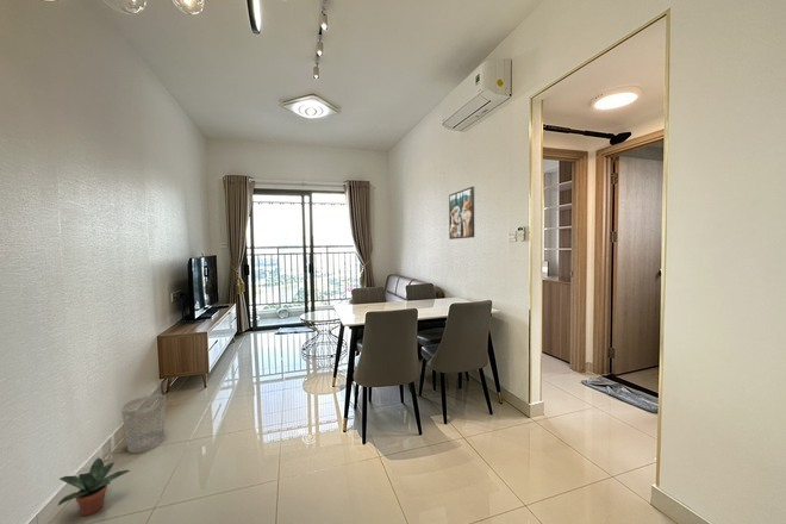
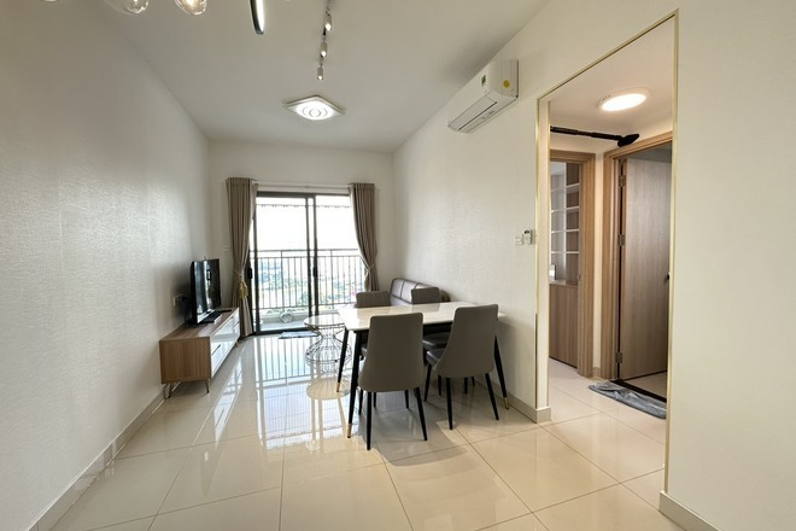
- wastebasket (144, 423)
- potted plant (92, 486)
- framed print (461, 214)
